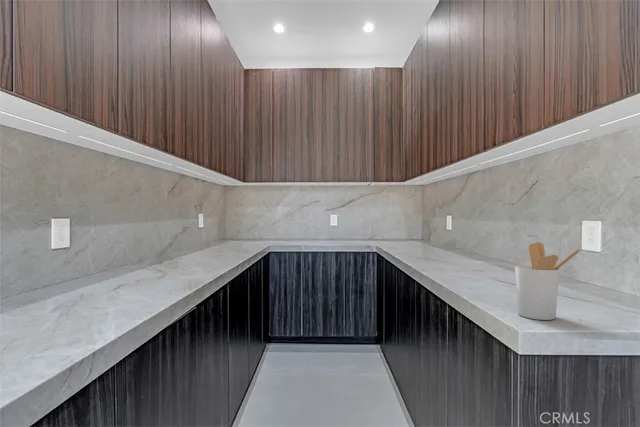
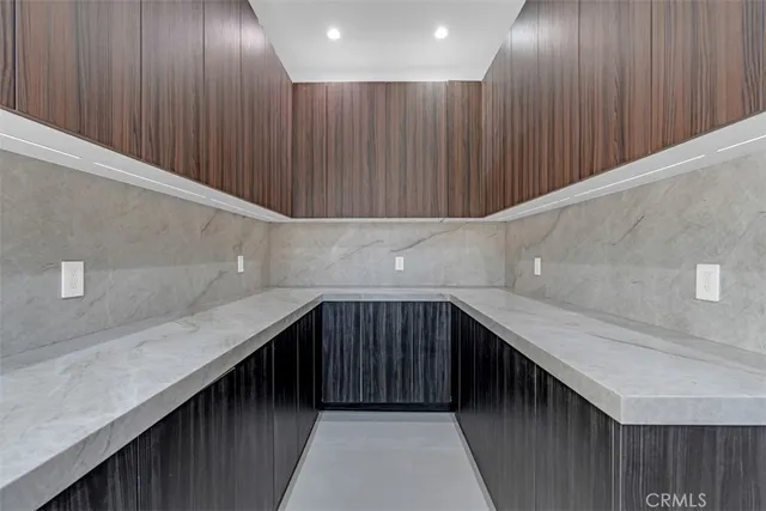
- utensil holder (548, 280)
